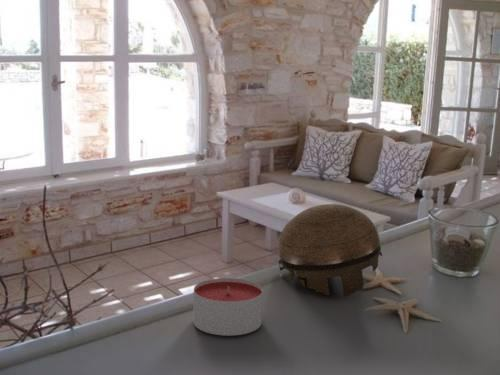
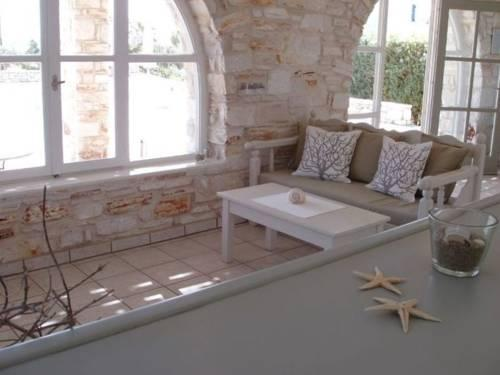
- decorative bowl (330, 242)
- candle (227, 304)
